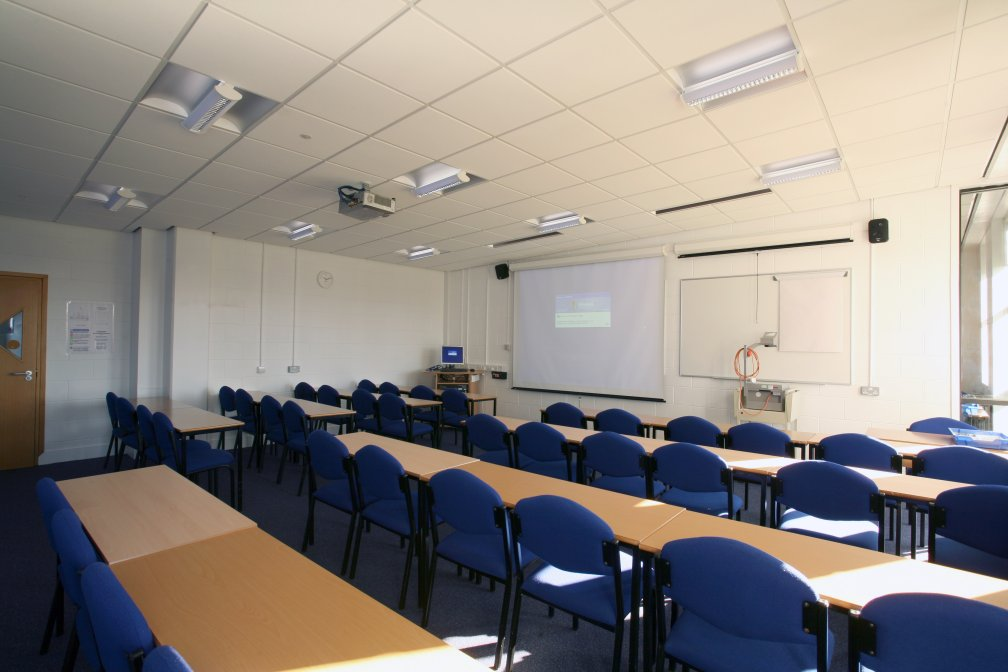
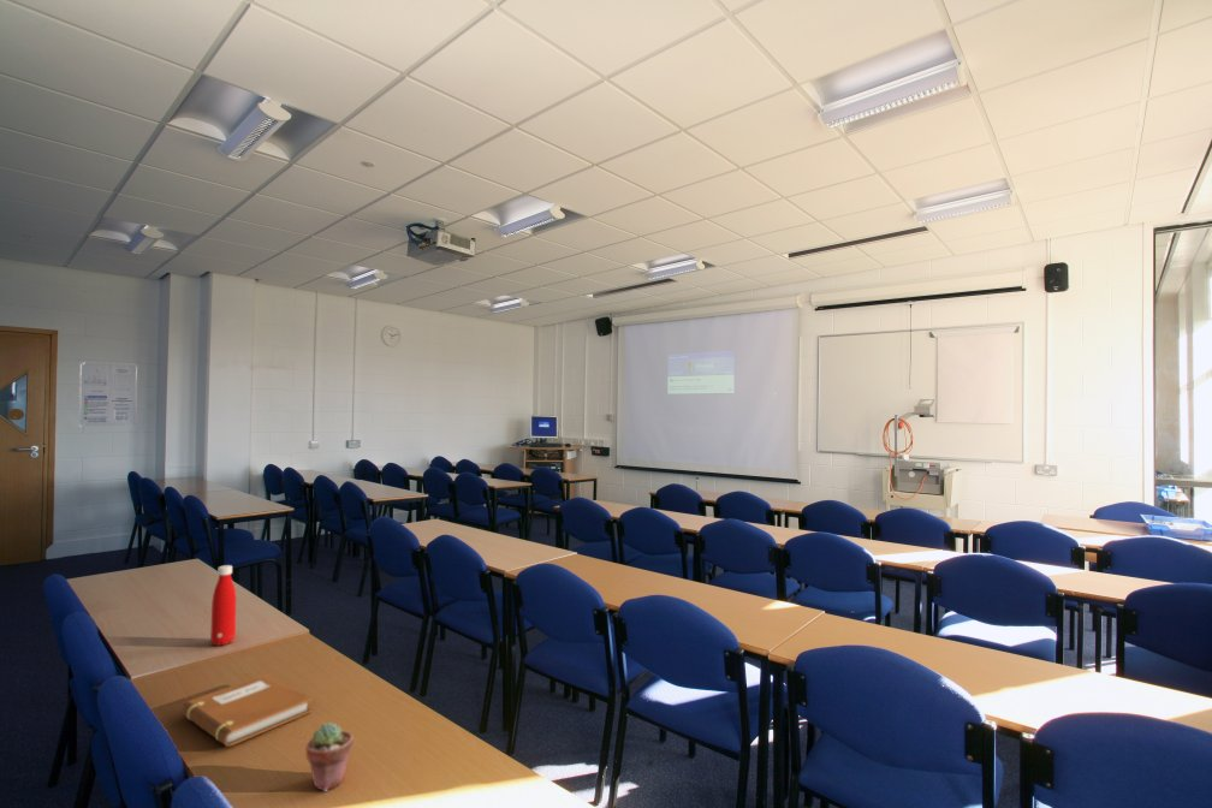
+ potted succulent (329, 751)
+ bottle (224, 604)
+ notebook (245, 706)
